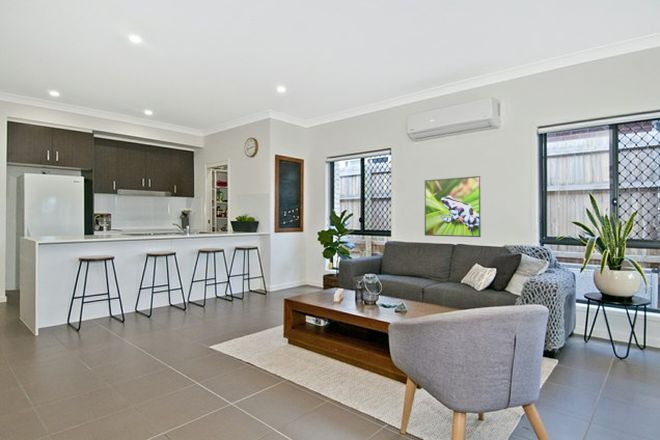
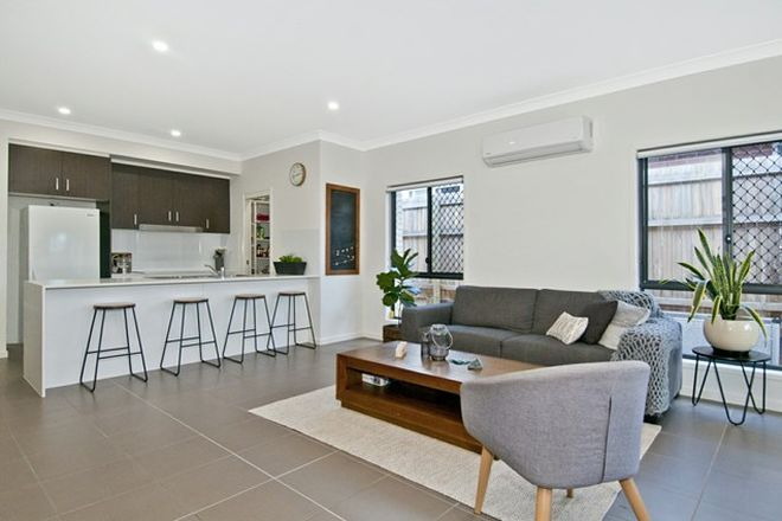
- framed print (451, 207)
